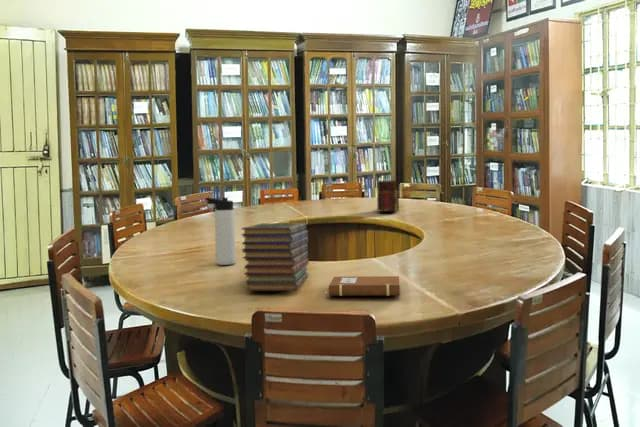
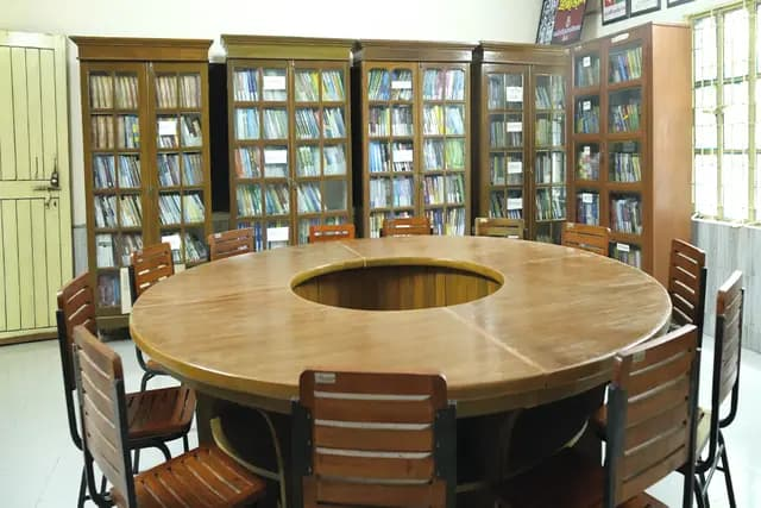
- notebook (363, 285)
- book stack (276, 254)
- book (388, 195)
- thermos bottle (220, 230)
